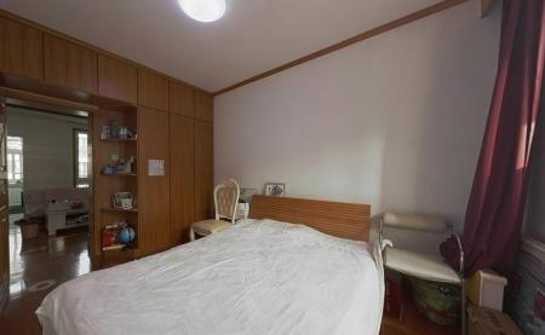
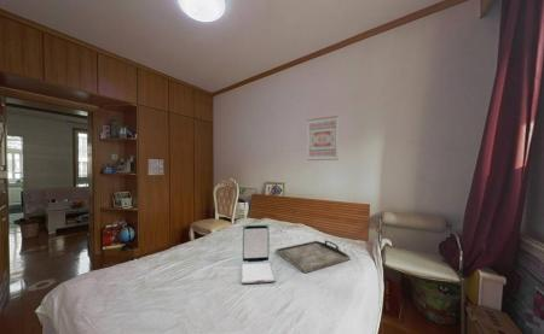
+ serving tray (311, 251)
+ laptop (256, 250)
+ wall art (322, 139)
